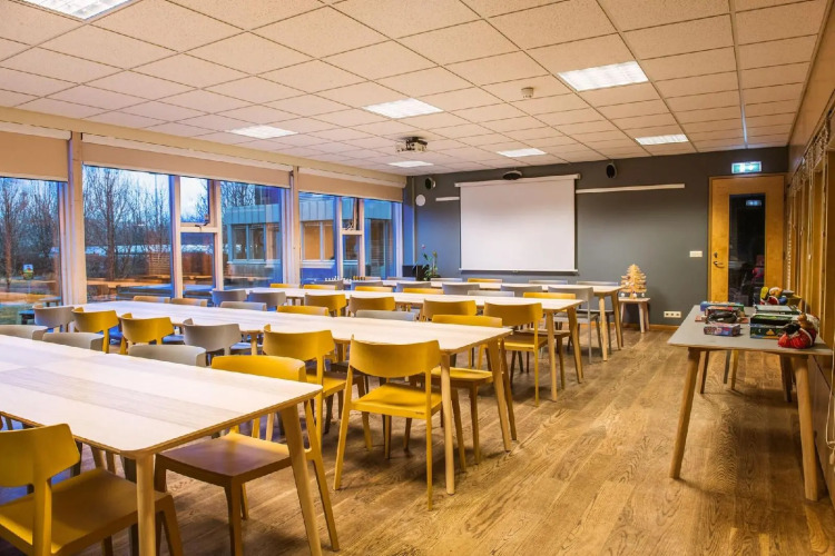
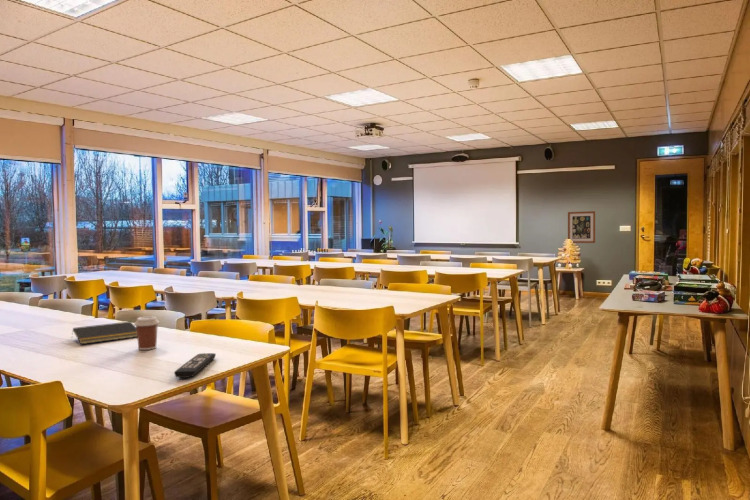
+ coffee cup (147, 333)
+ wall art (581, 227)
+ remote control (196, 364)
+ notepad (107, 332)
